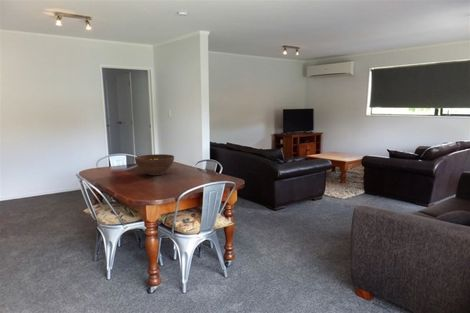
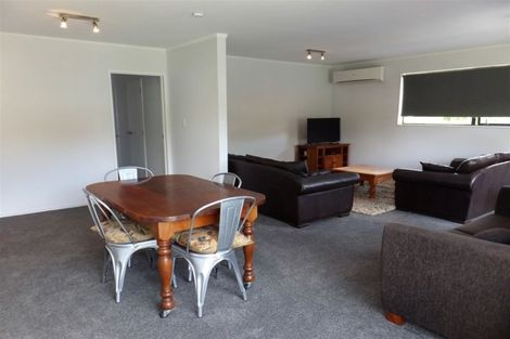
- fruit bowl (155, 165)
